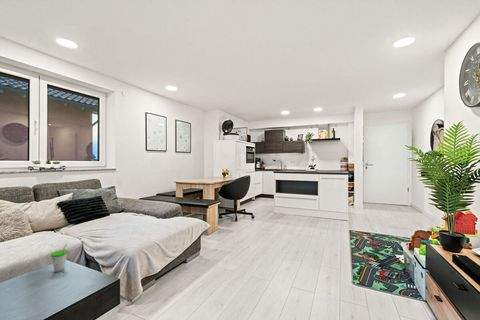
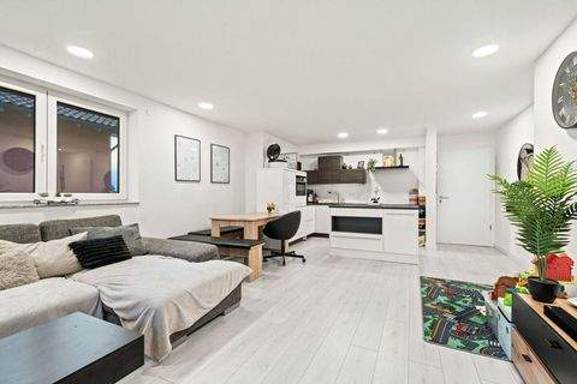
- cup (59, 257)
